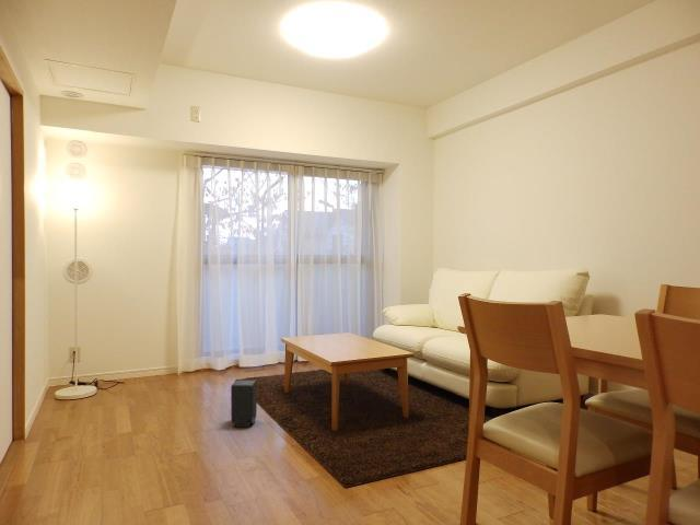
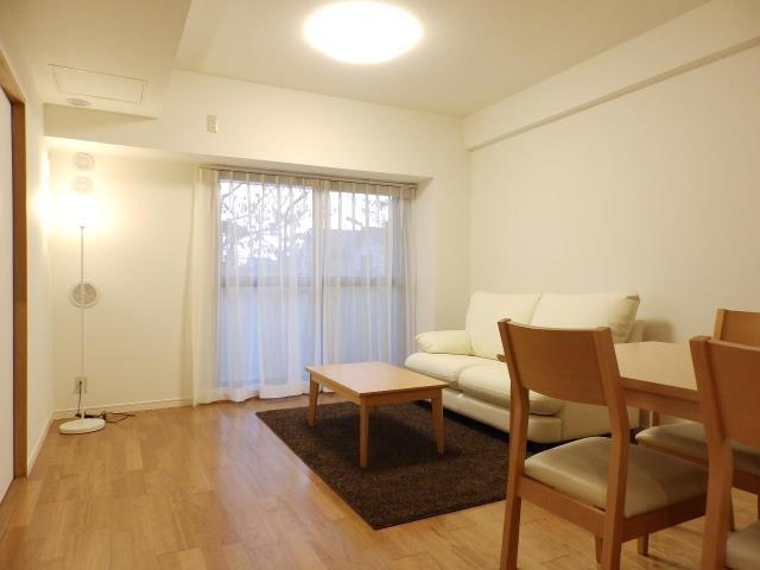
- speaker (244, 402)
